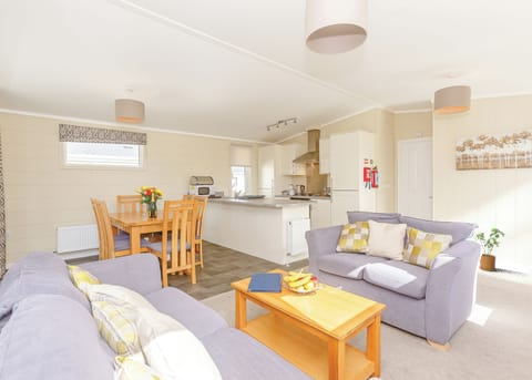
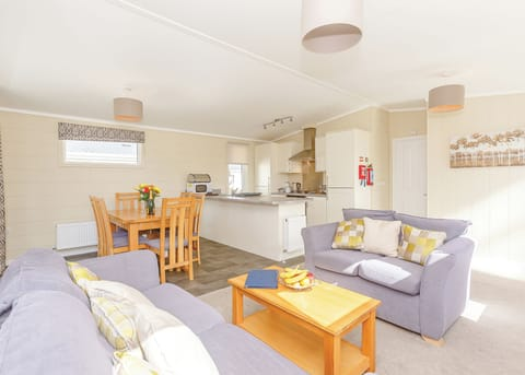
- house plant (489, 249)
